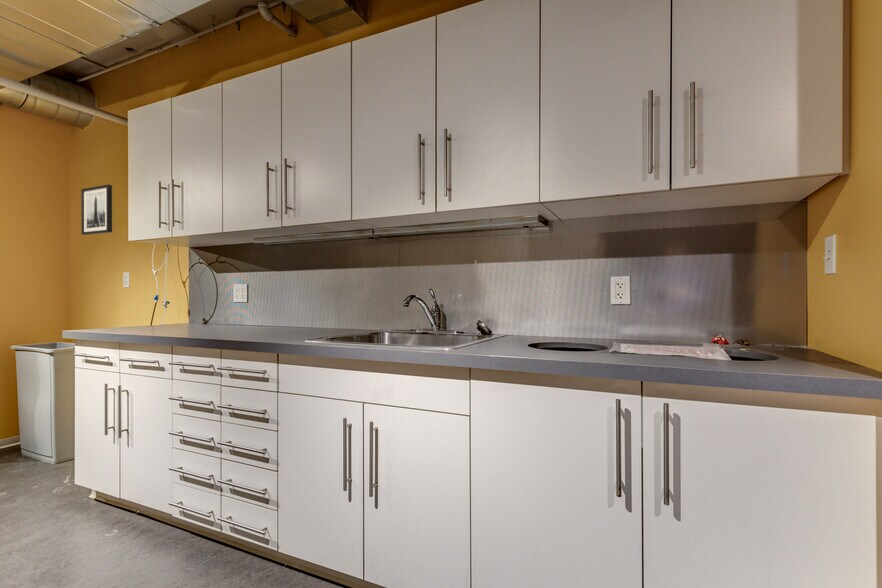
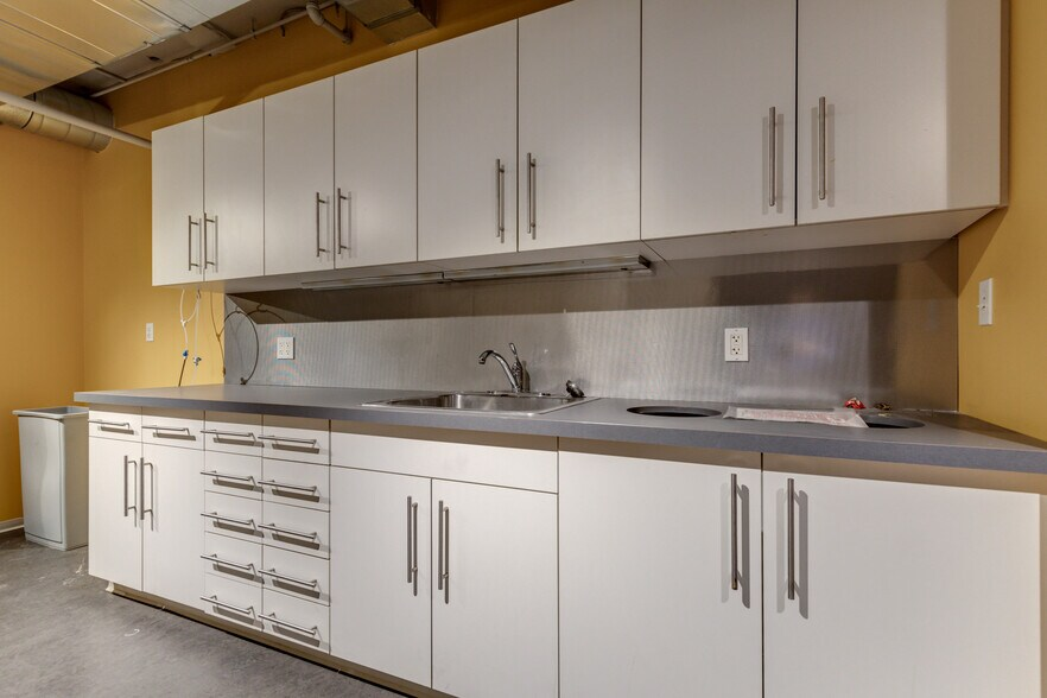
- wall art (96, 210)
